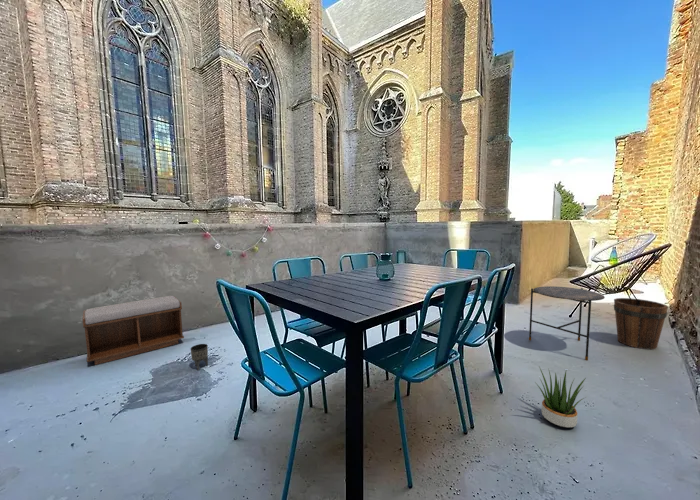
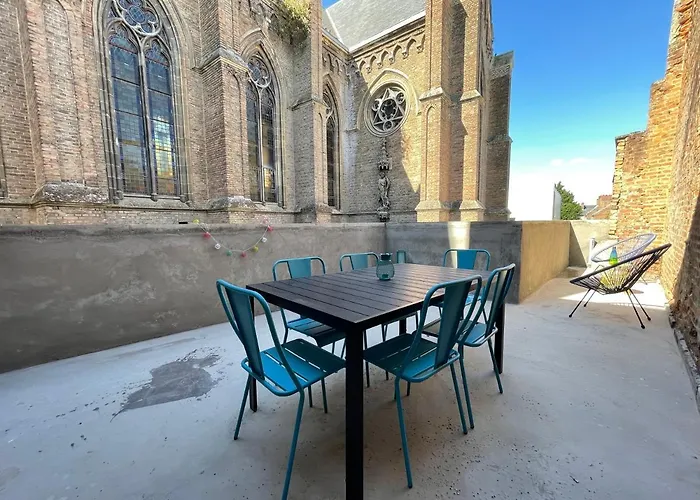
- potted plant (559, 397)
- side table (568, 323)
- planter (199, 356)
- bench (136, 326)
- bucket (638, 323)
